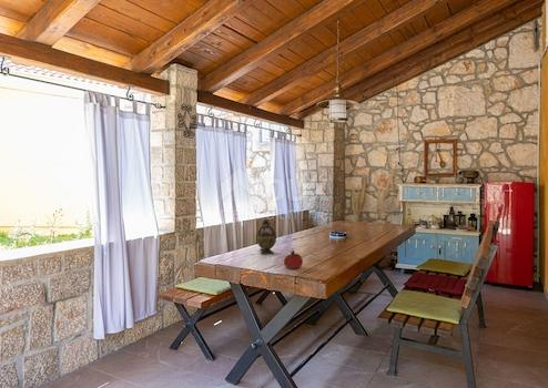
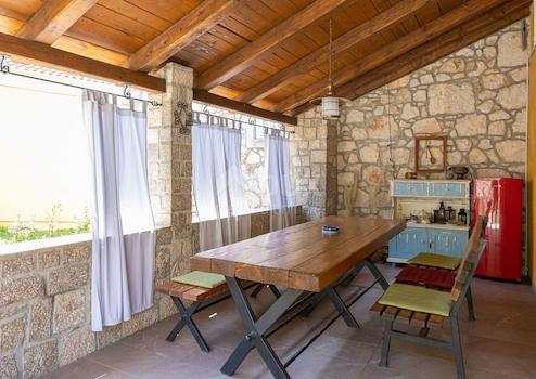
- fruit (293, 258)
- teapot (265, 236)
